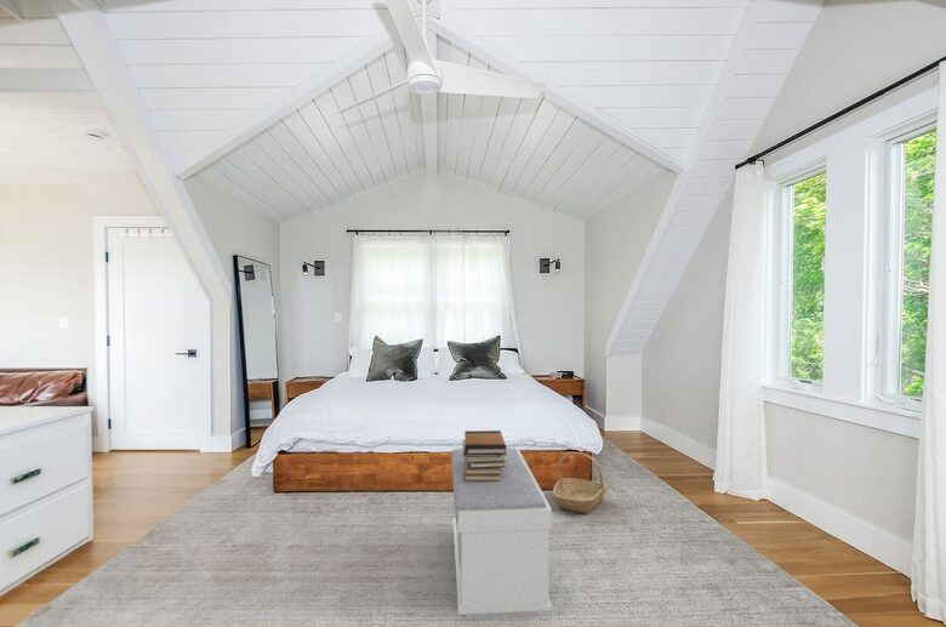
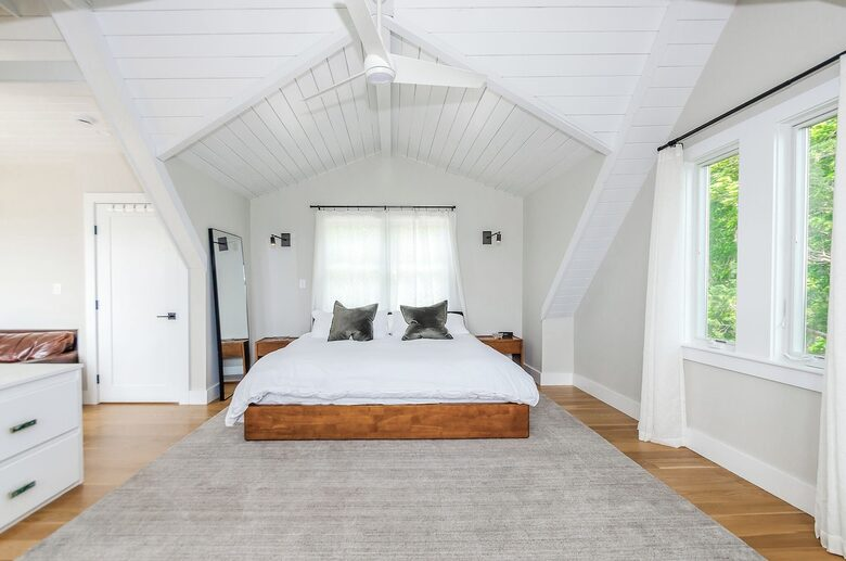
- bench (492, 519)
- basket (580, 479)
- book stack (483, 454)
